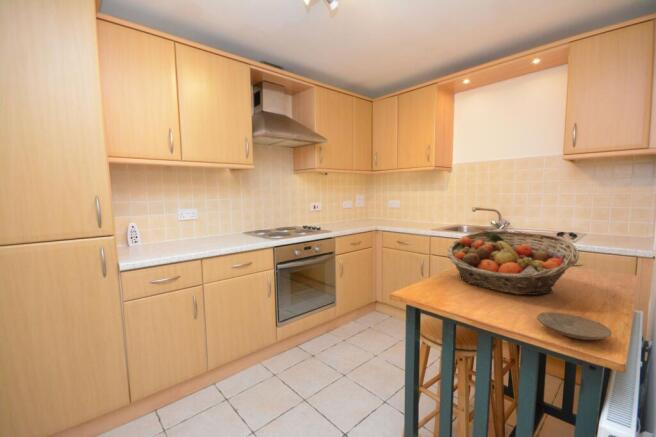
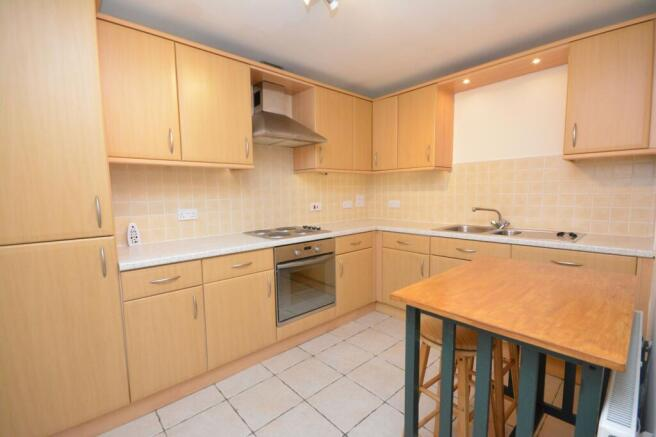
- plate (571, 327)
- fruit basket (505, 259)
